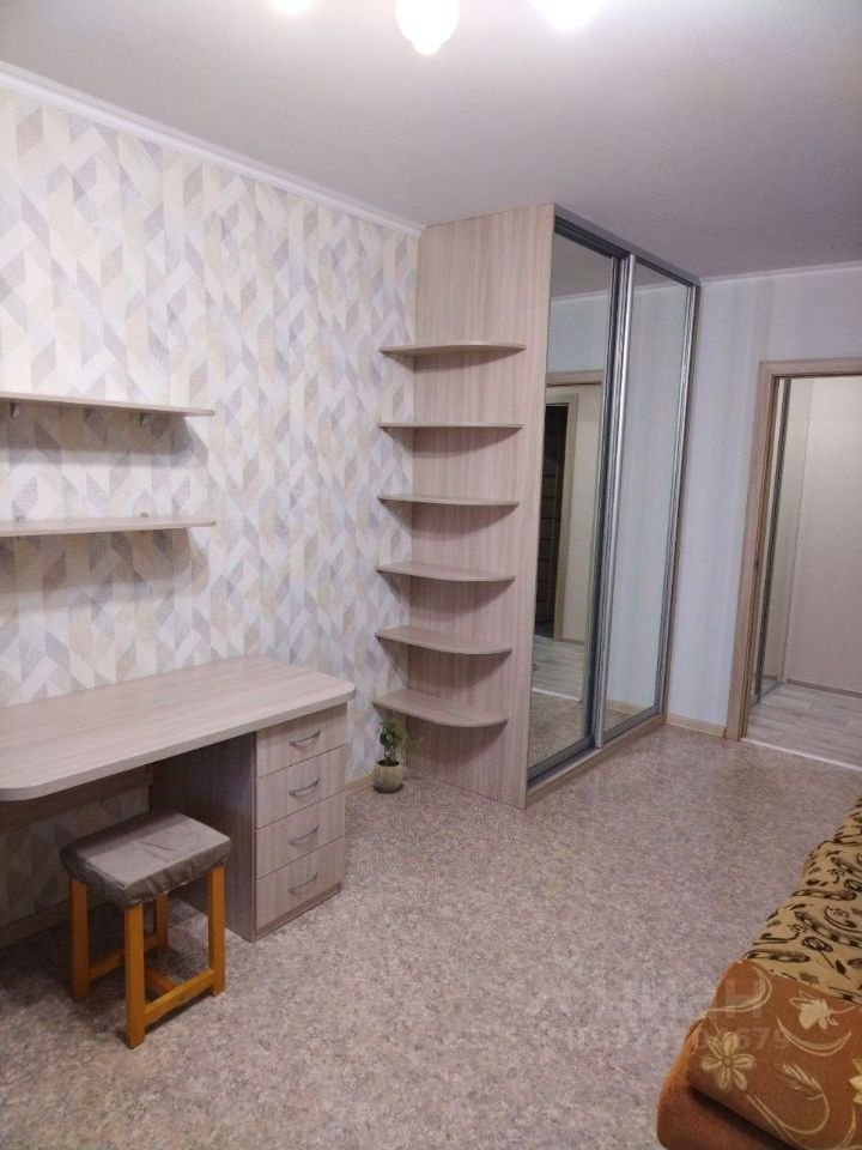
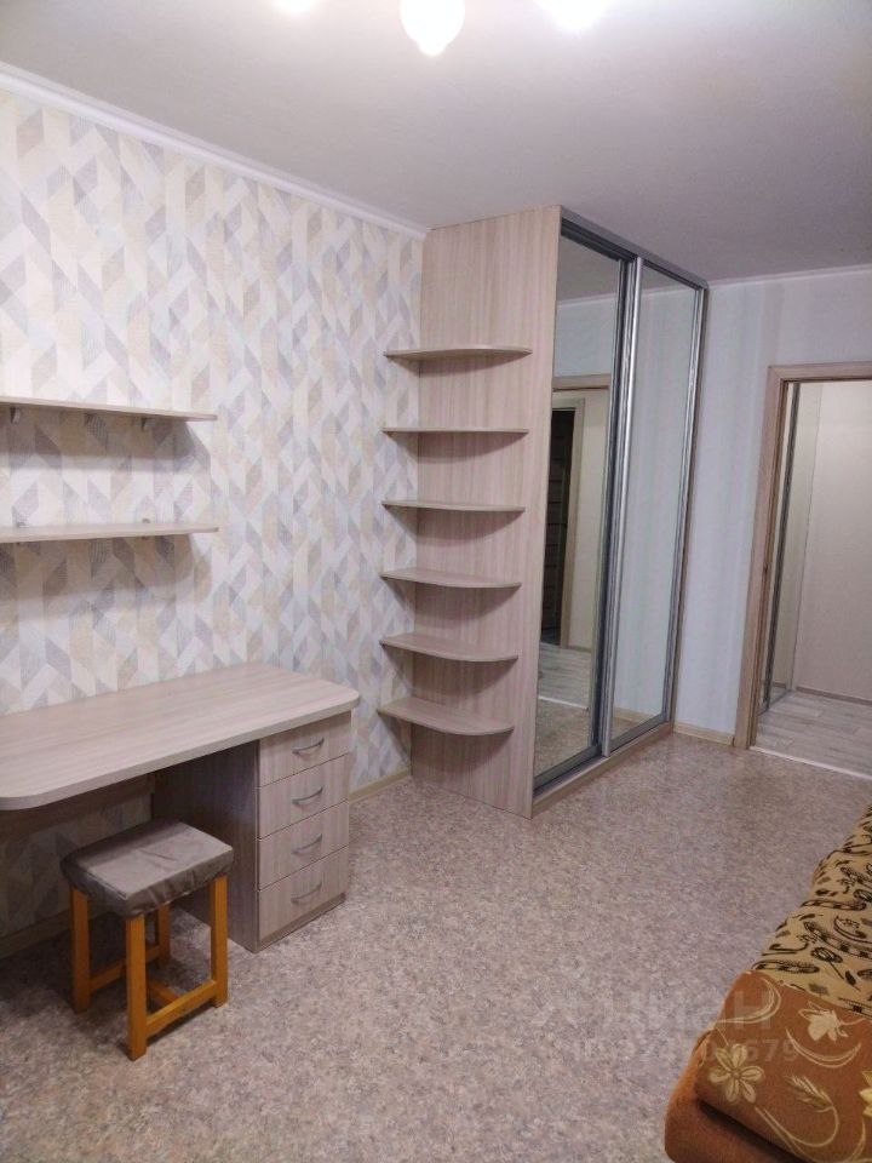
- potted plant (395, 752)
